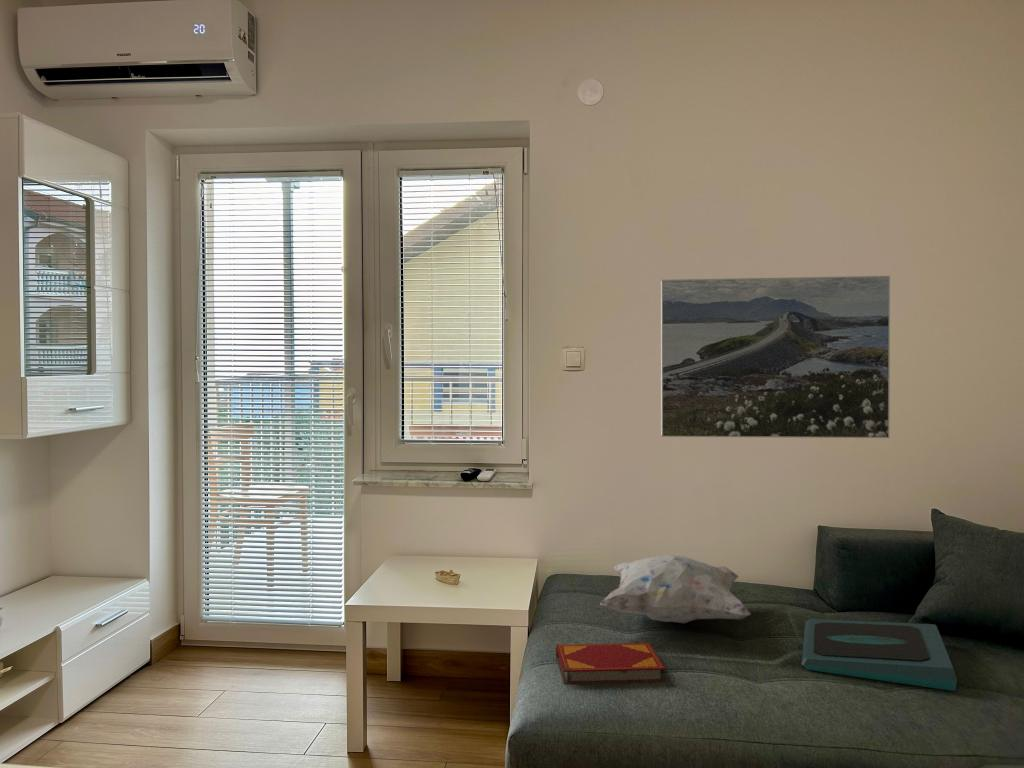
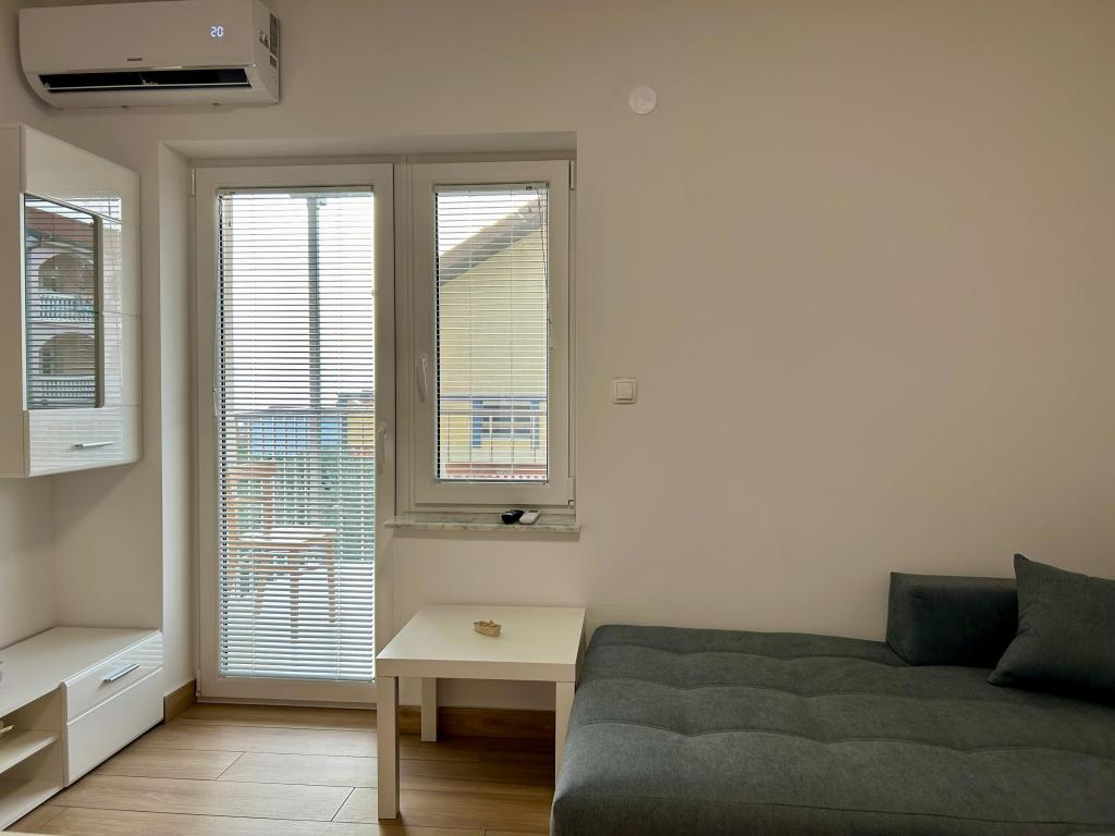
- decorative pillow (674, 587)
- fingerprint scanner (872, 645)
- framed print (772, 357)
- hardback book (608, 662)
